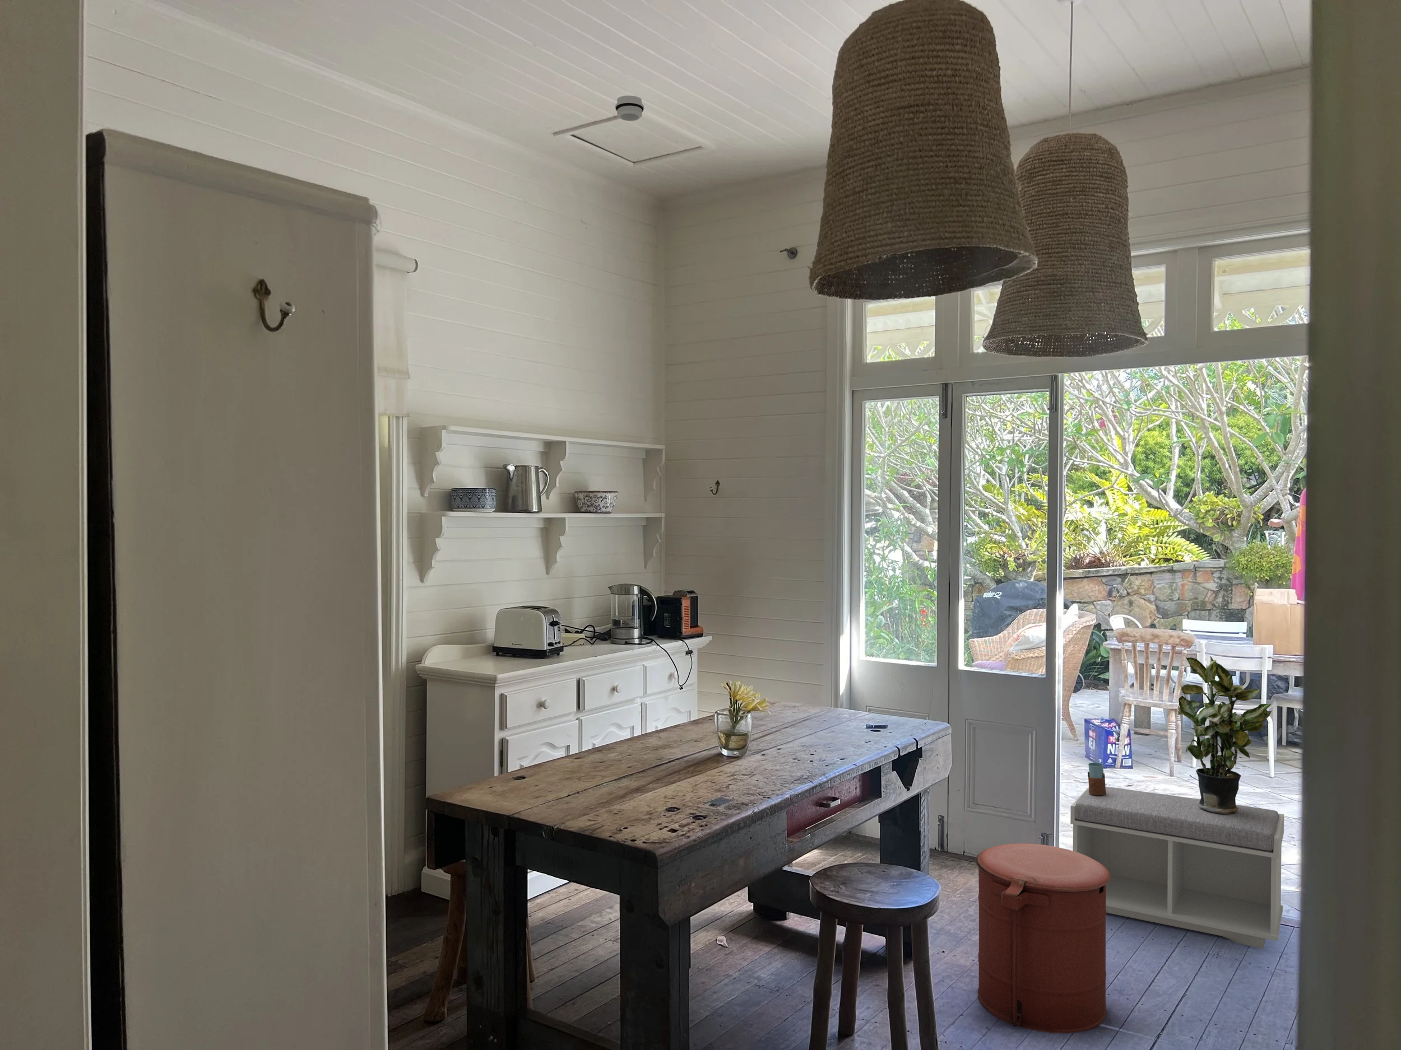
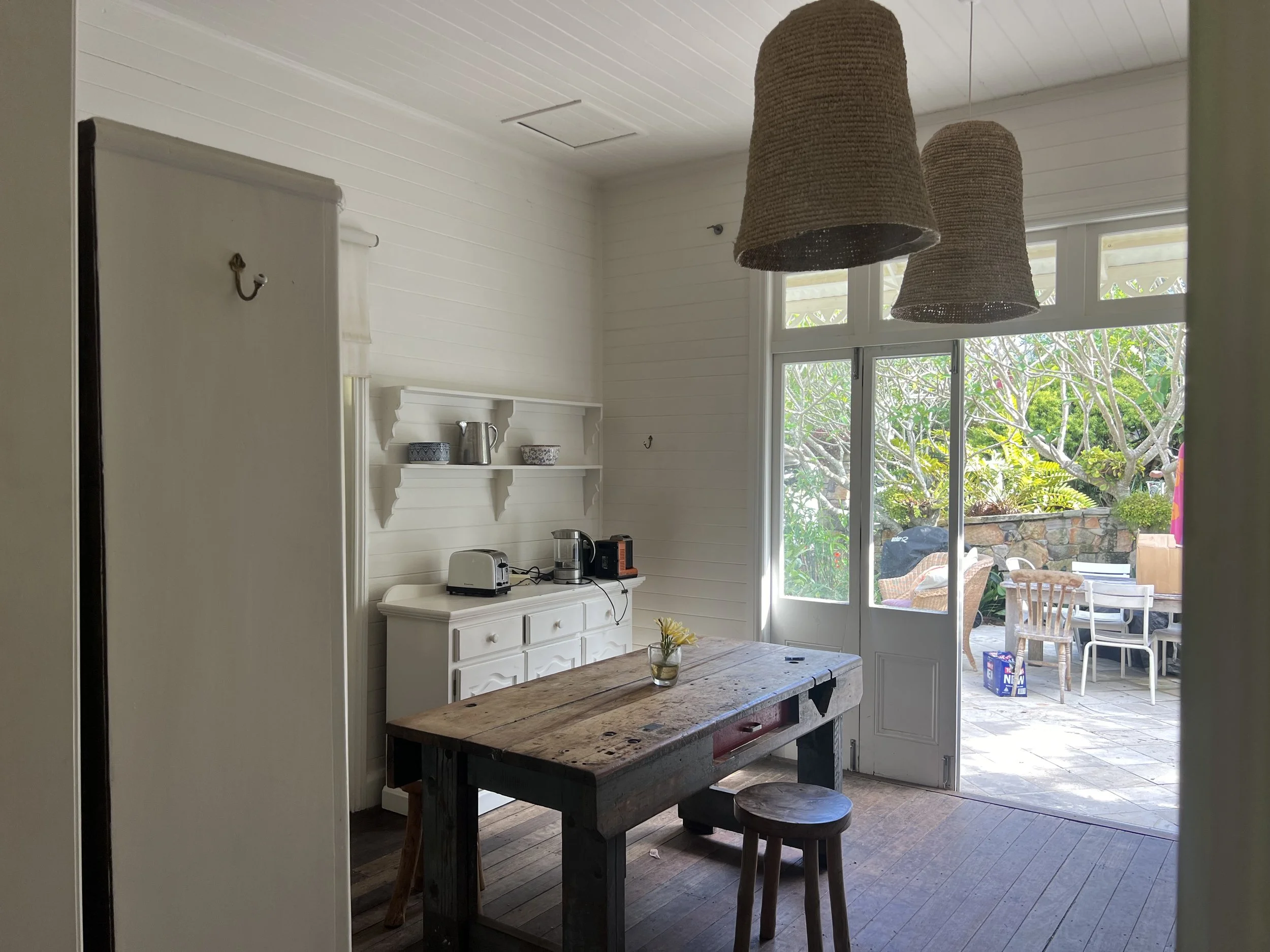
- drinking glass (1097, 780)
- smoke detector (629, 109)
- trash can (1041, 931)
- potted plant (1222, 735)
- bench (1175, 860)
